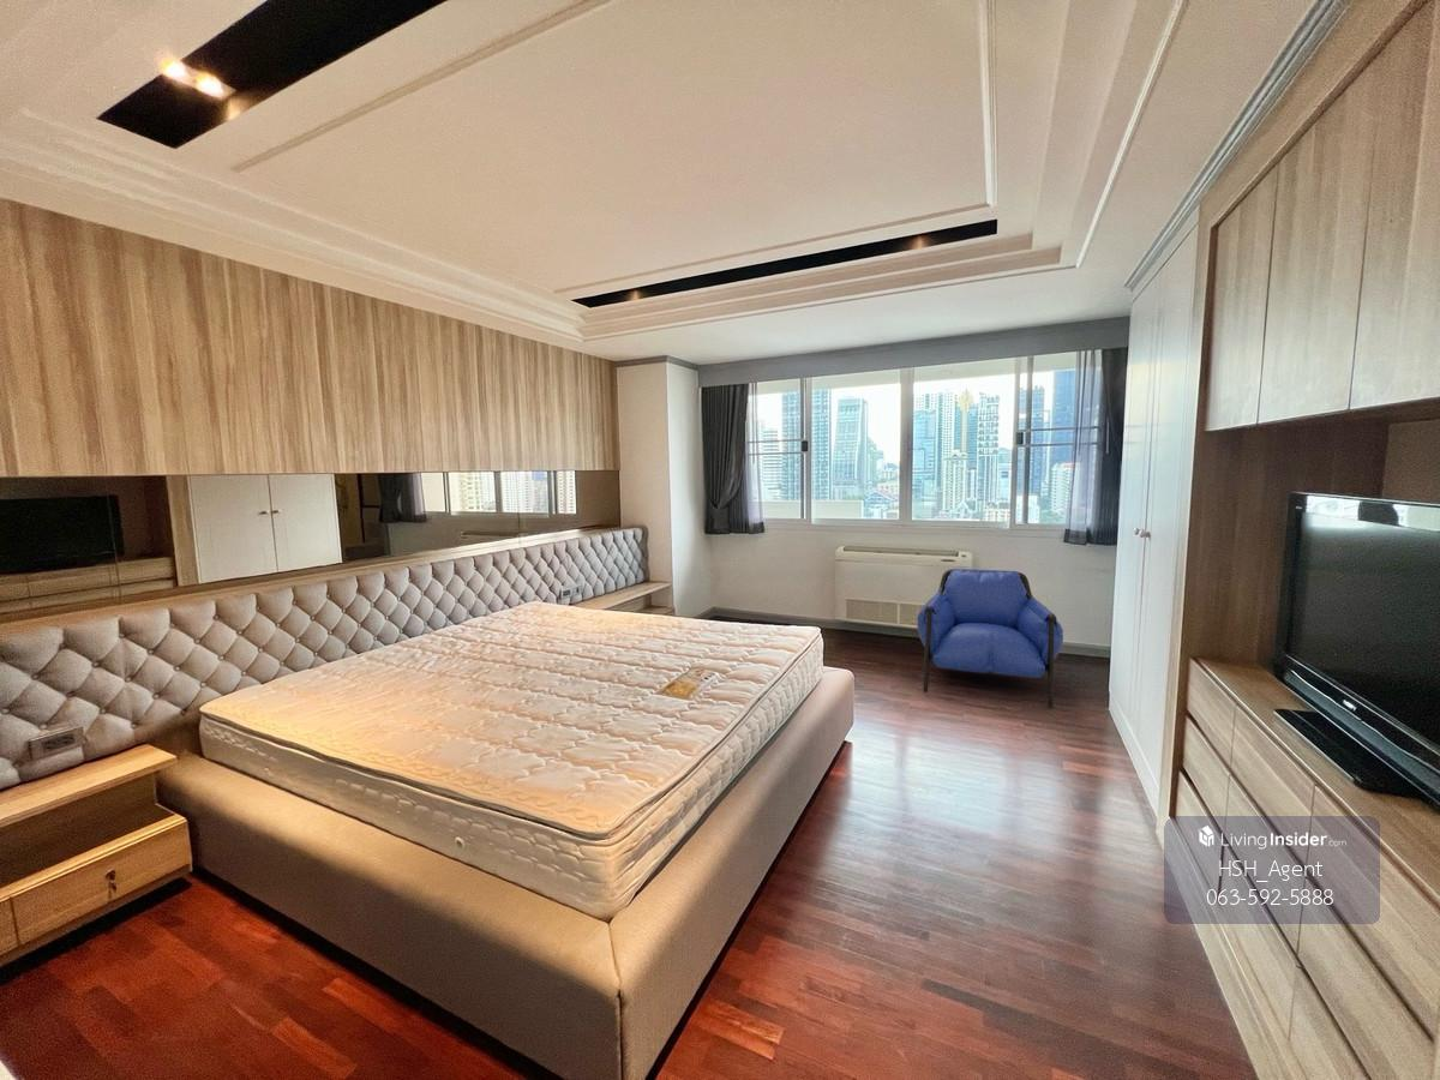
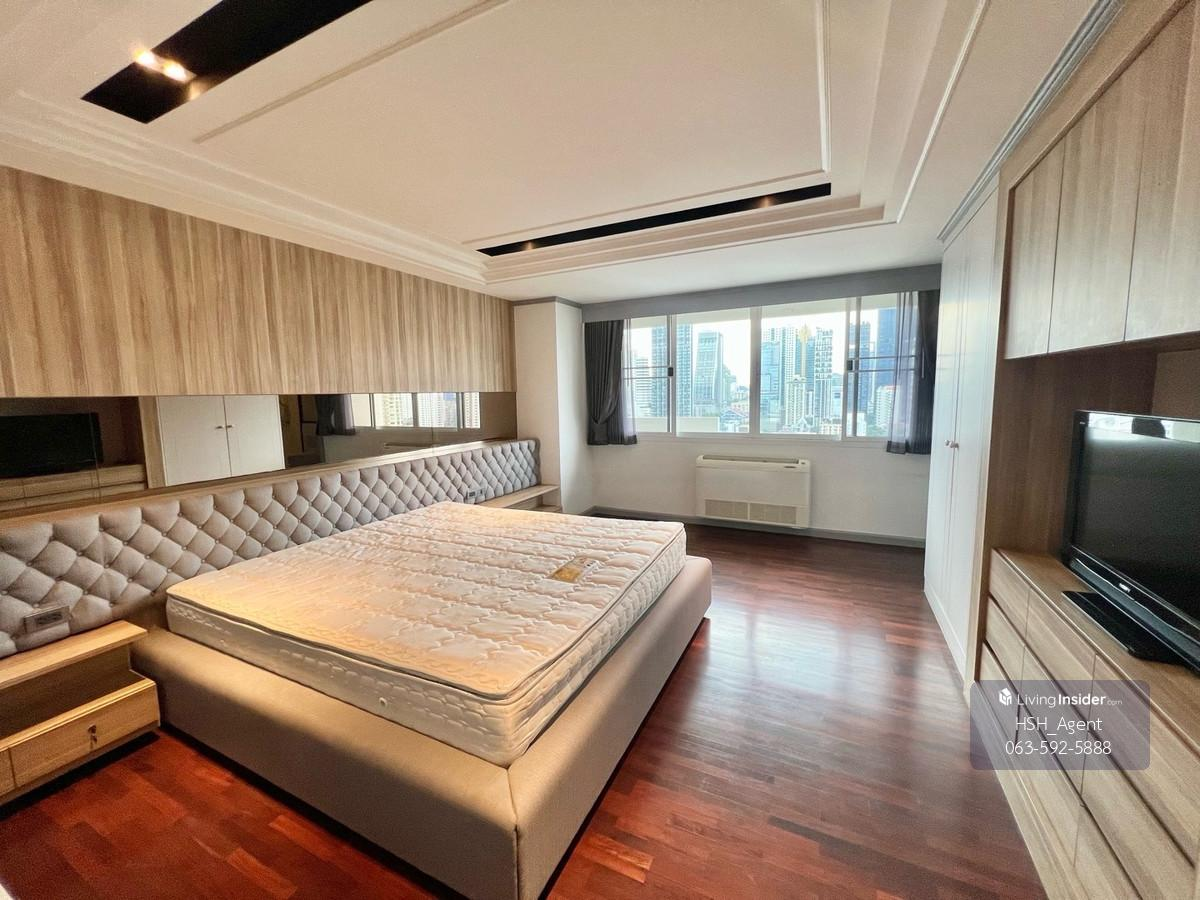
- armchair (984, 629)
